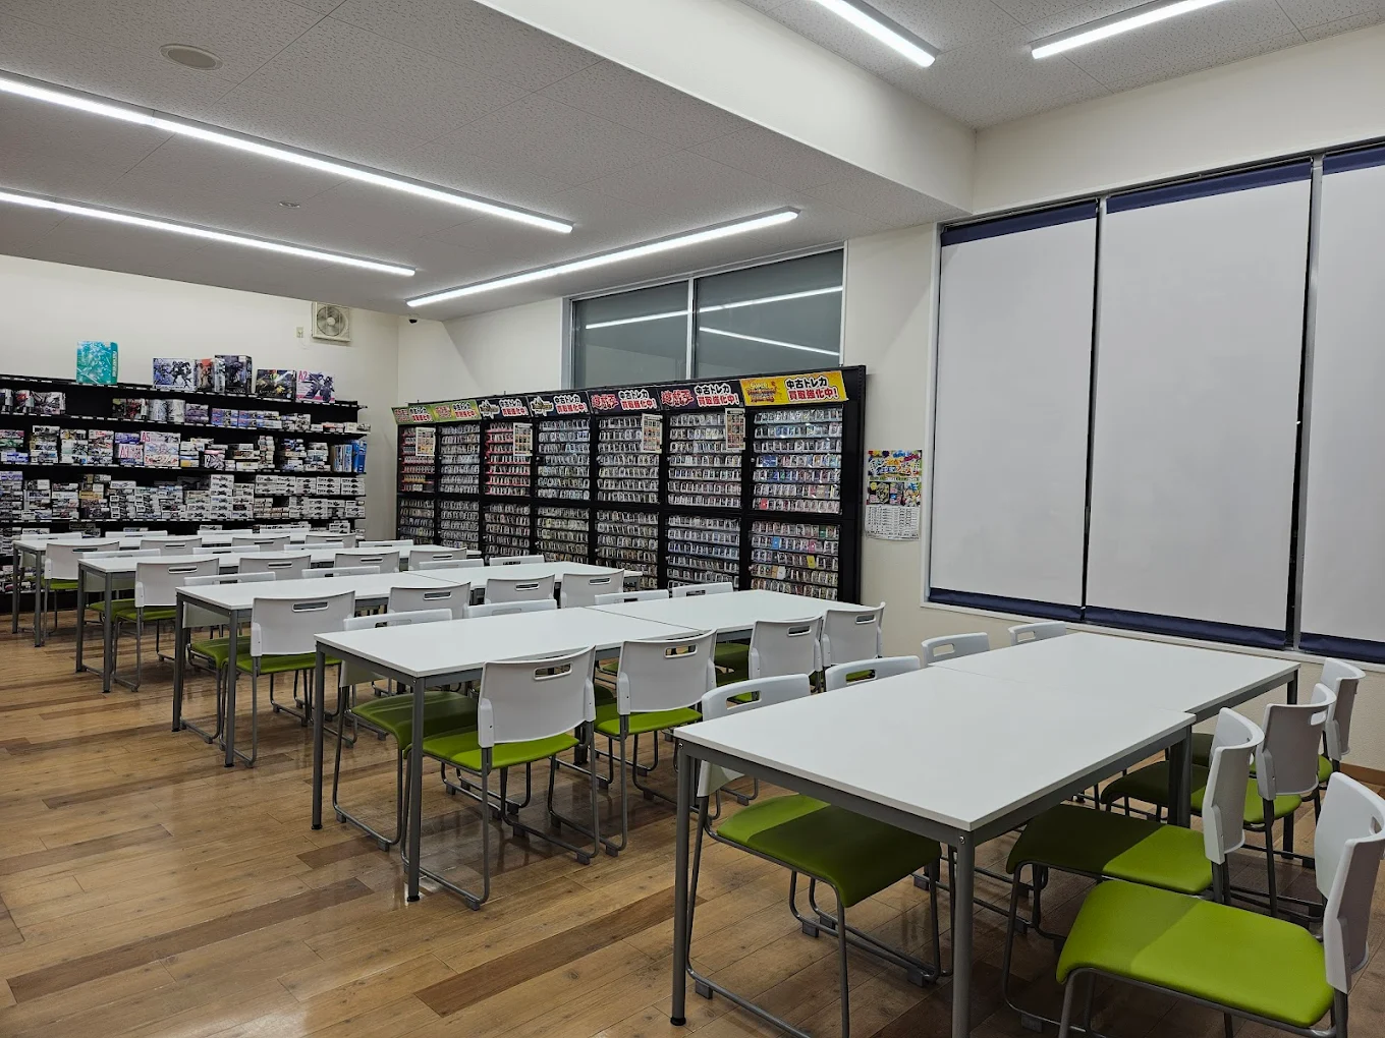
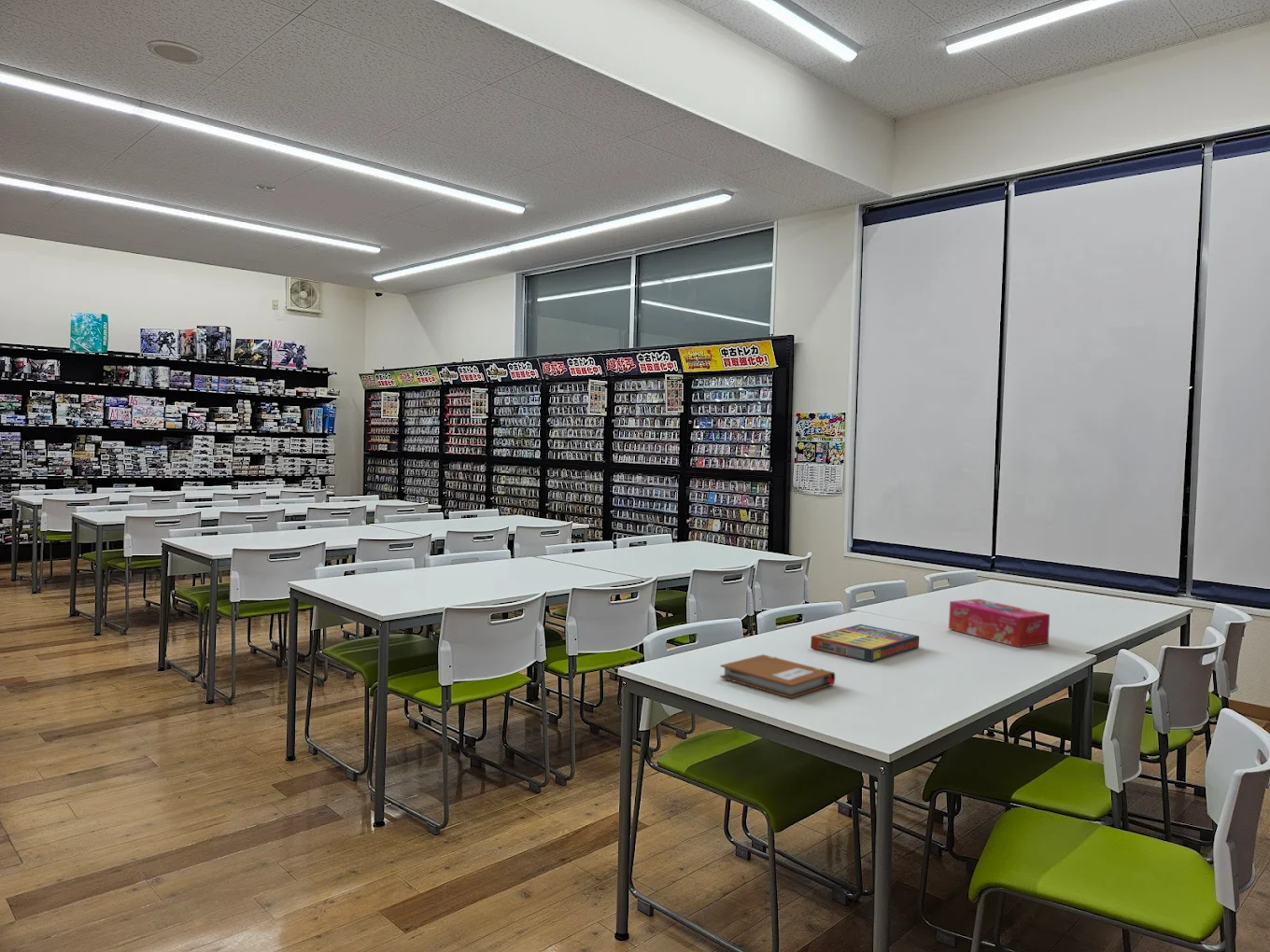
+ tissue box (997, 622)
+ notebook (779, 675)
+ game compilation box (865, 641)
